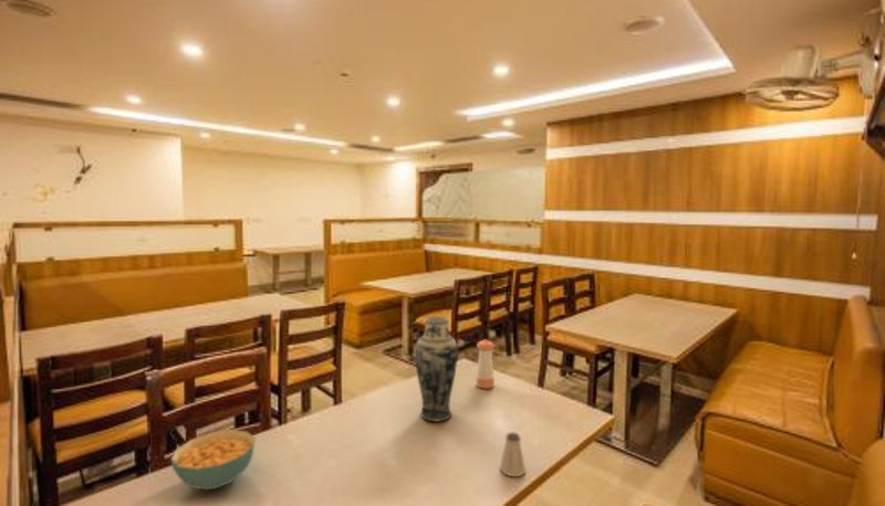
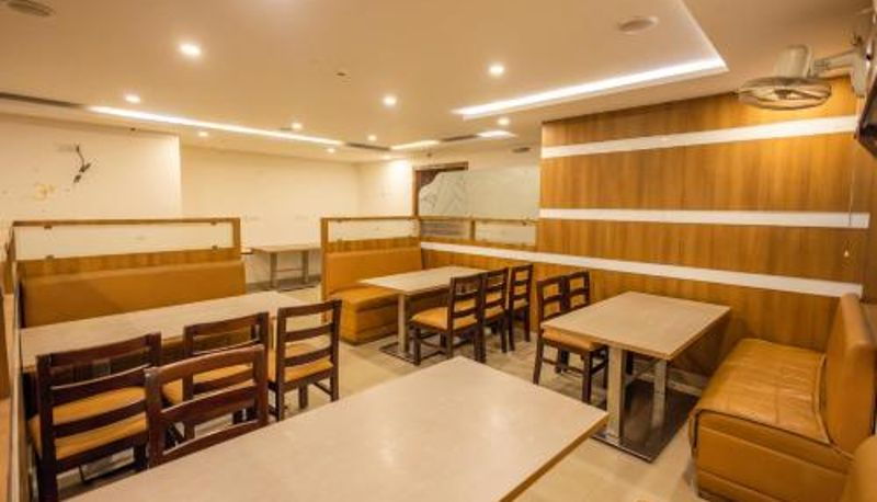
- cereal bowl (215, 465)
- pepper shaker (485, 362)
- saltshaker (512, 452)
- vase (436, 367)
